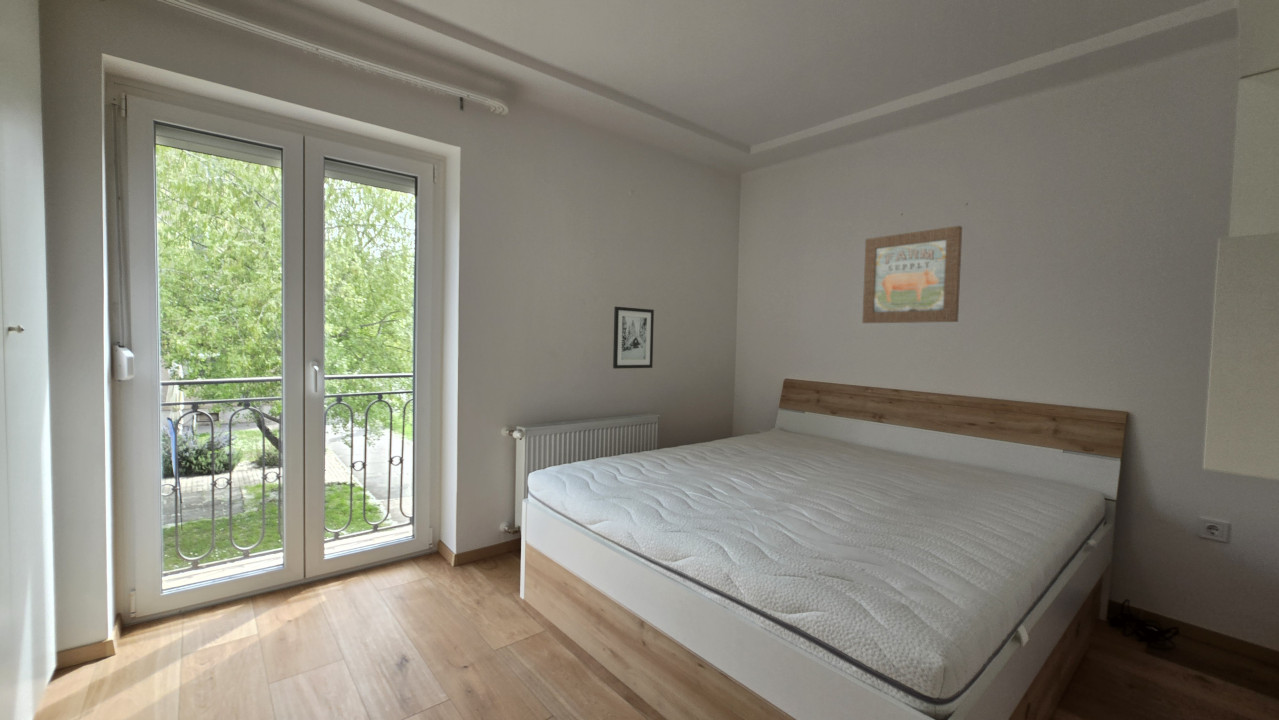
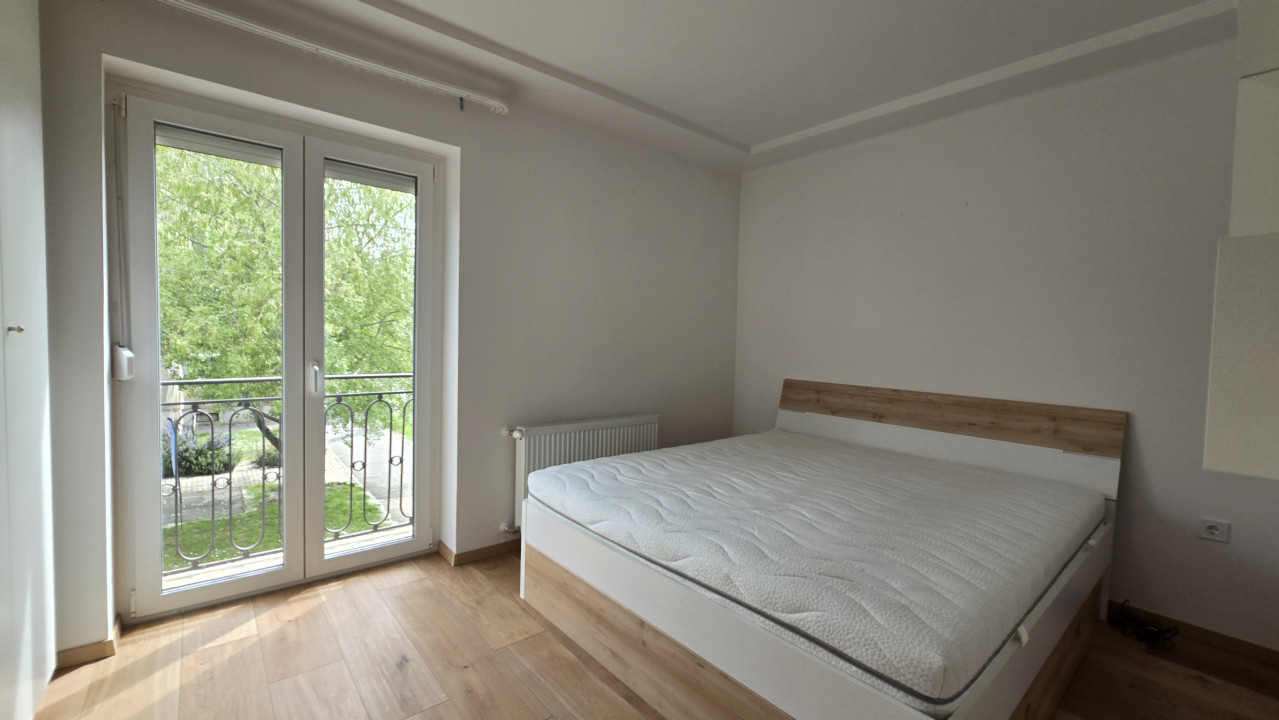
- wall art (909, 277)
- wall art (634, 338)
